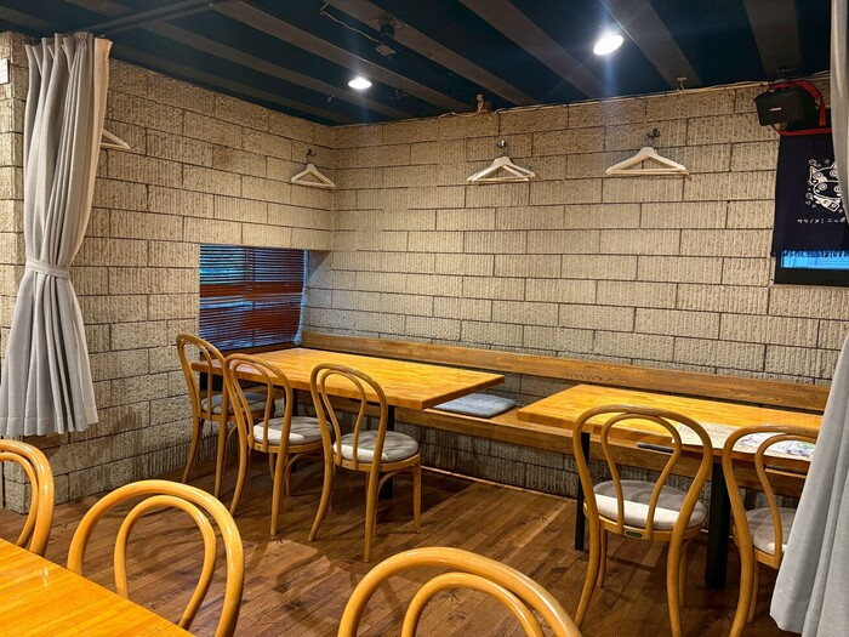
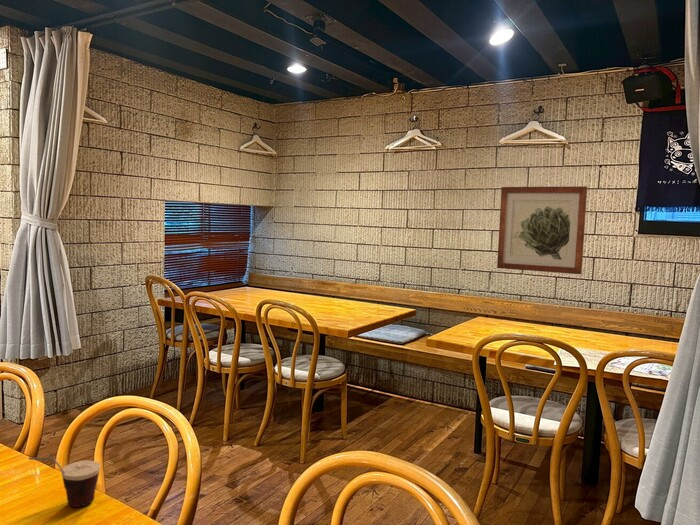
+ cup (65, 477)
+ wall art (540, 229)
